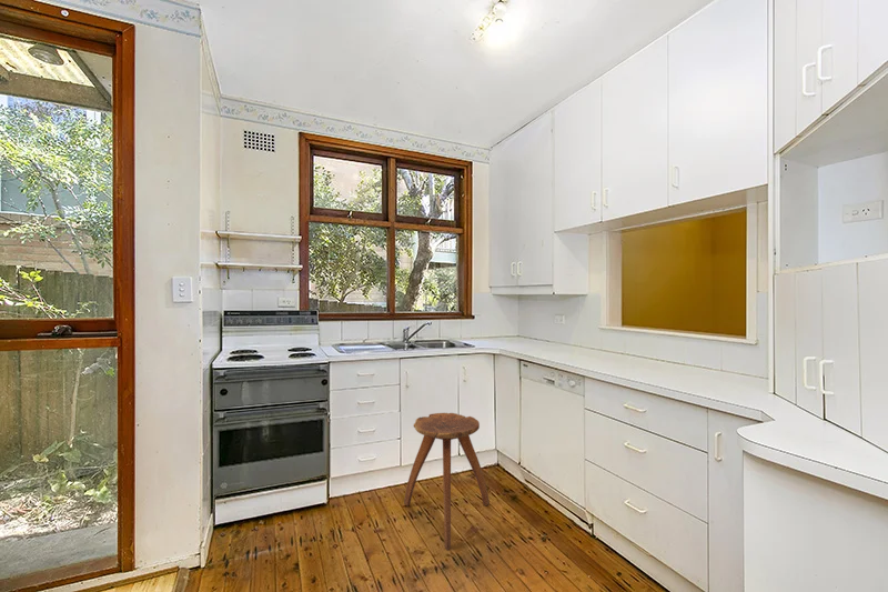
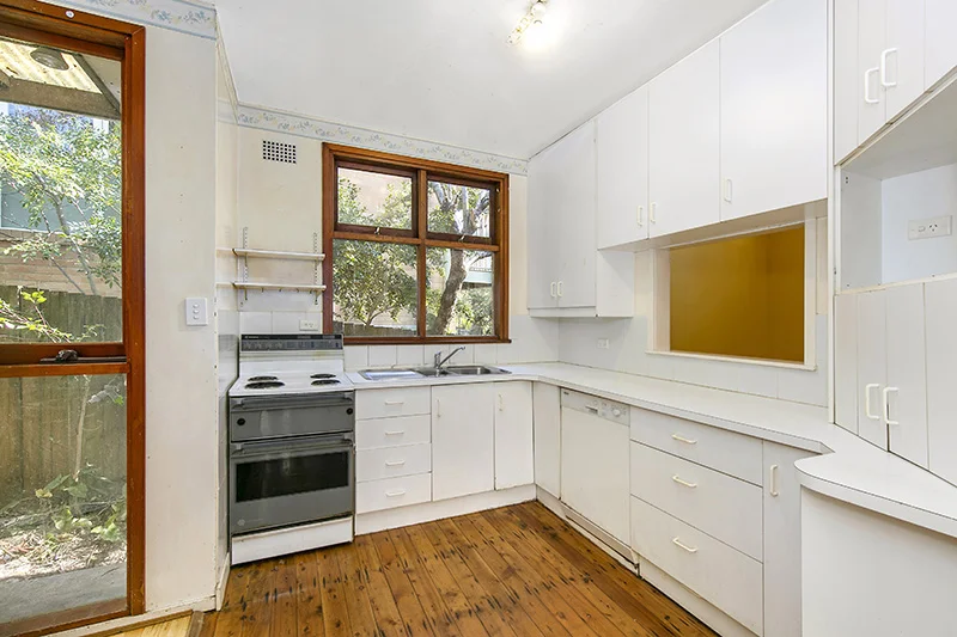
- stool (450, 470)
